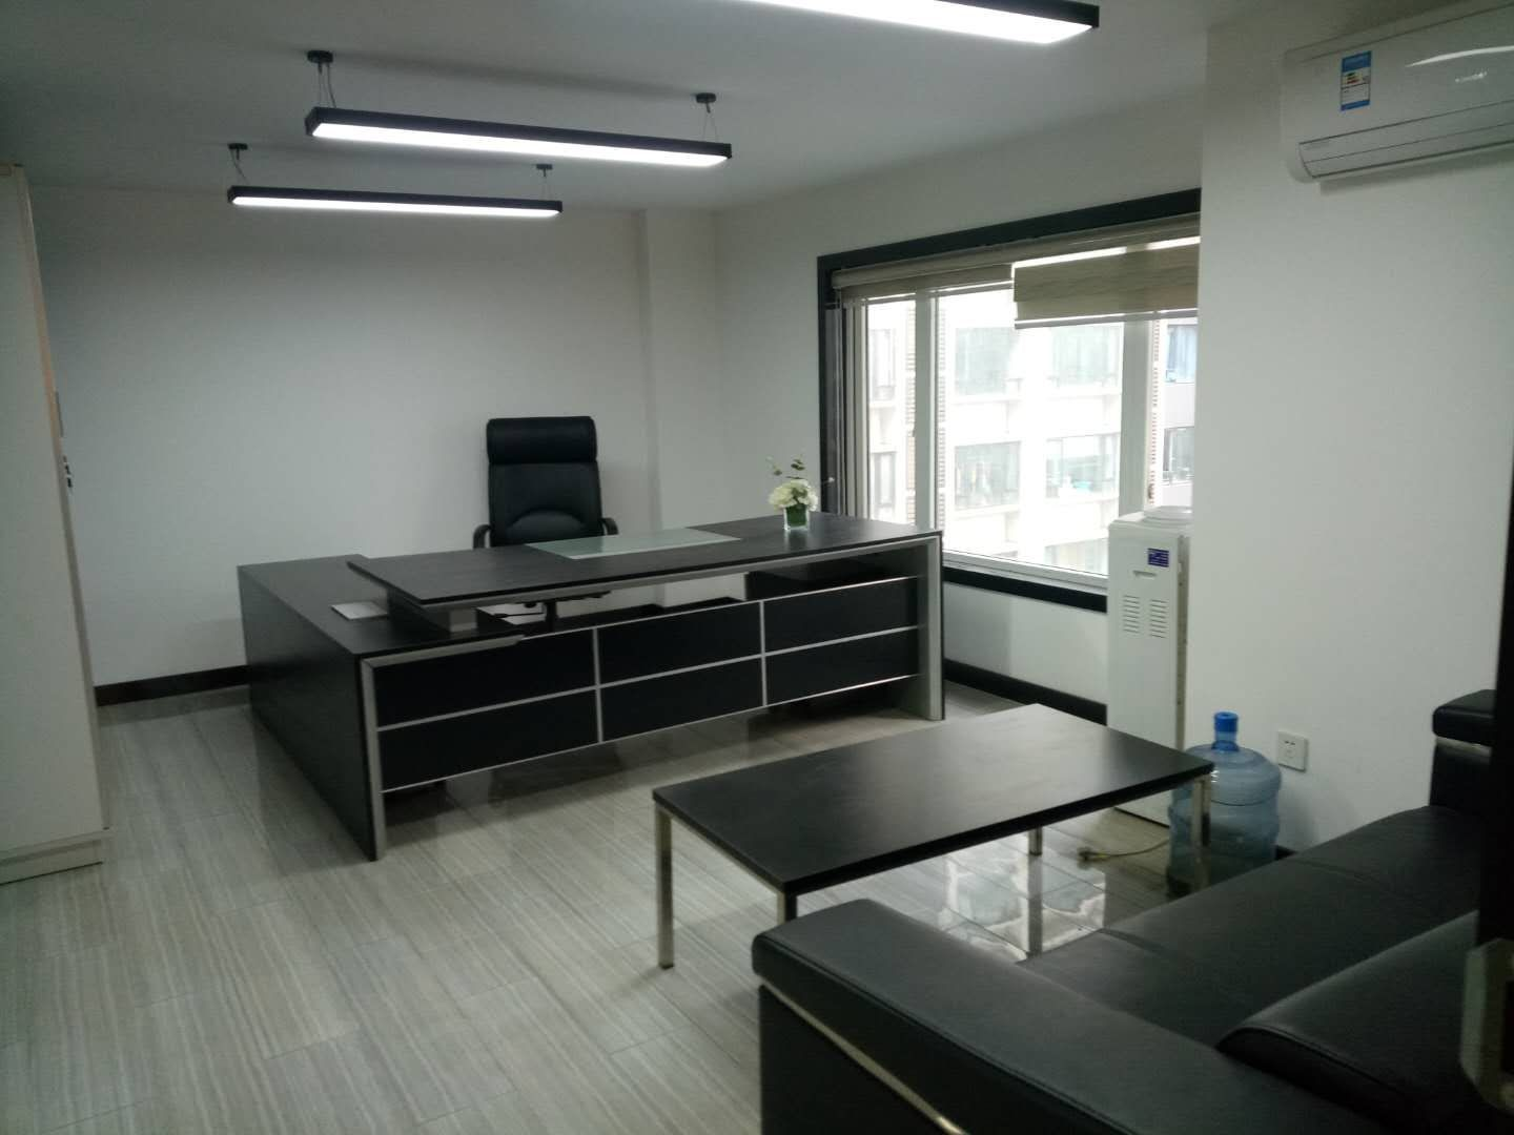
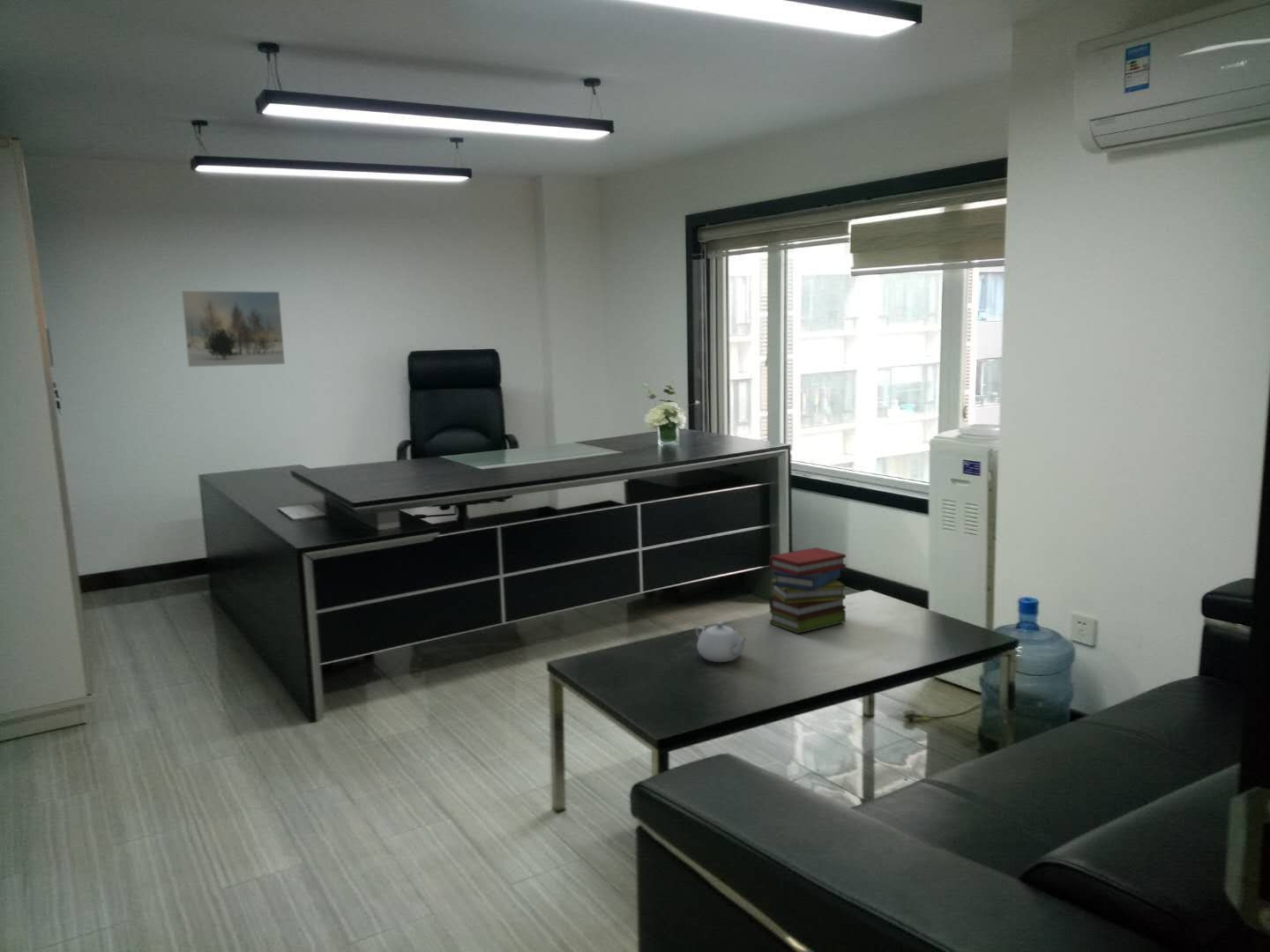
+ book (807, 589)
+ teapot (721, 640)
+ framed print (234, 328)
